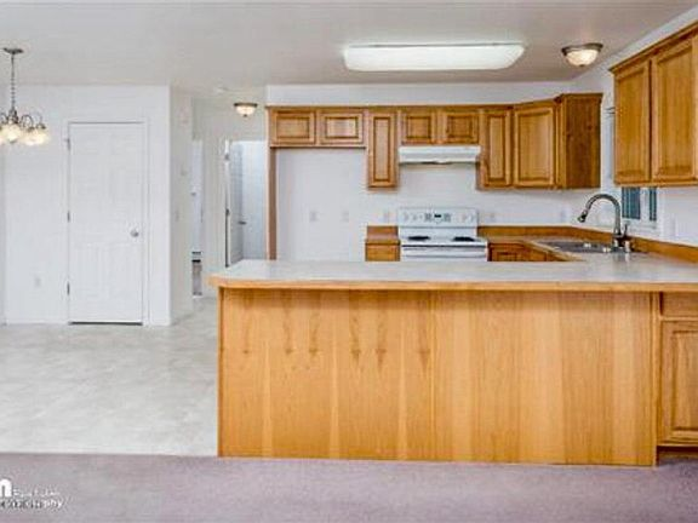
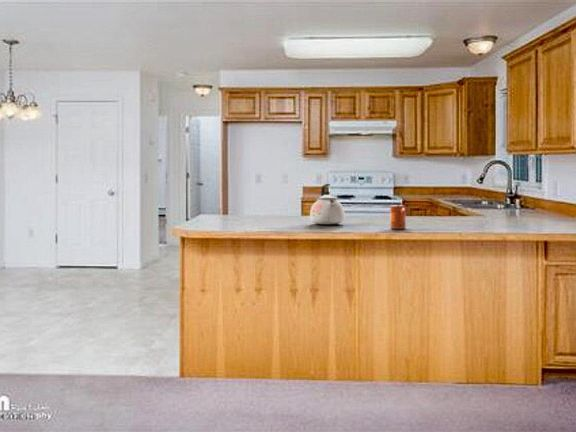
+ mug (399, 217)
+ kettle (327, 204)
